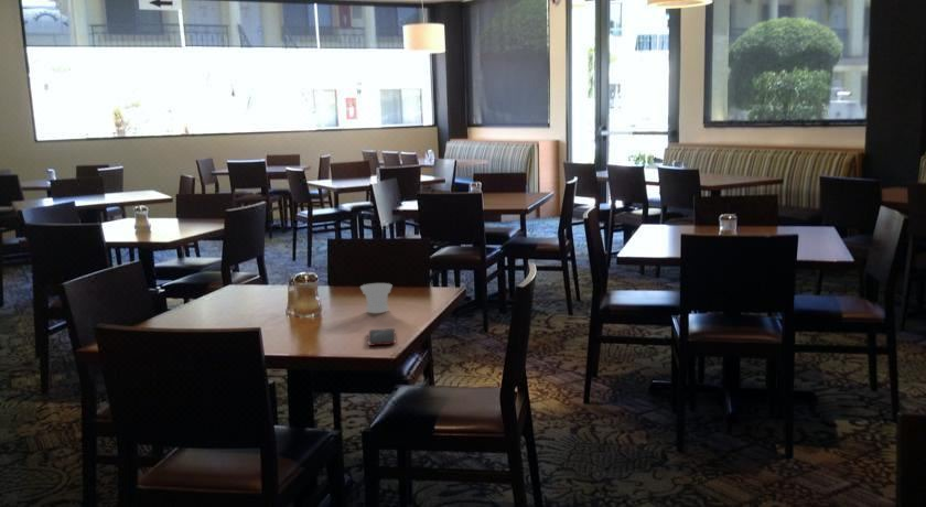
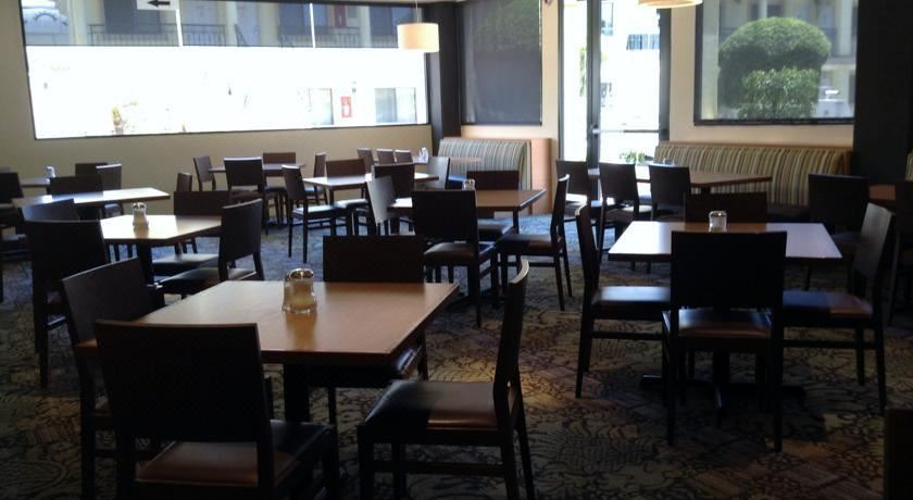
- smartphone (381, 336)
- cup (376, 298)
